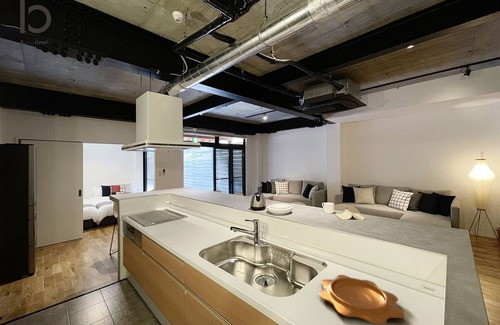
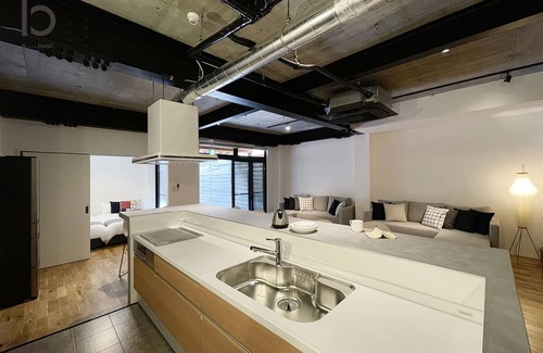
- decorative bowl (357, 295)
